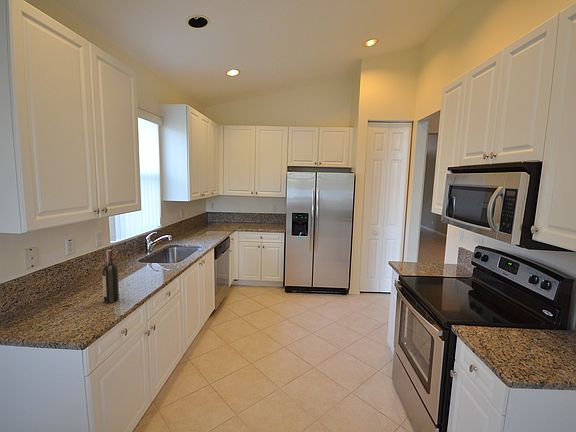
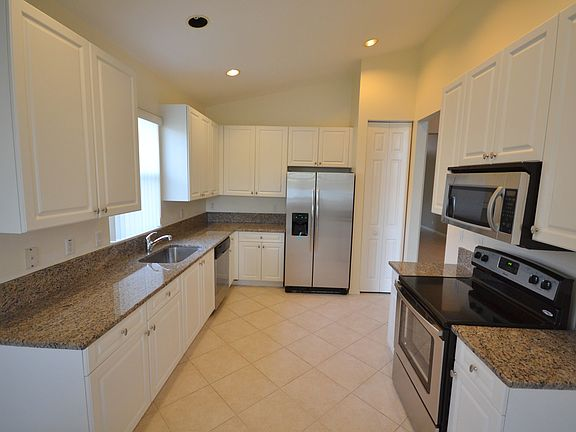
- wine bottle (110, 275)
